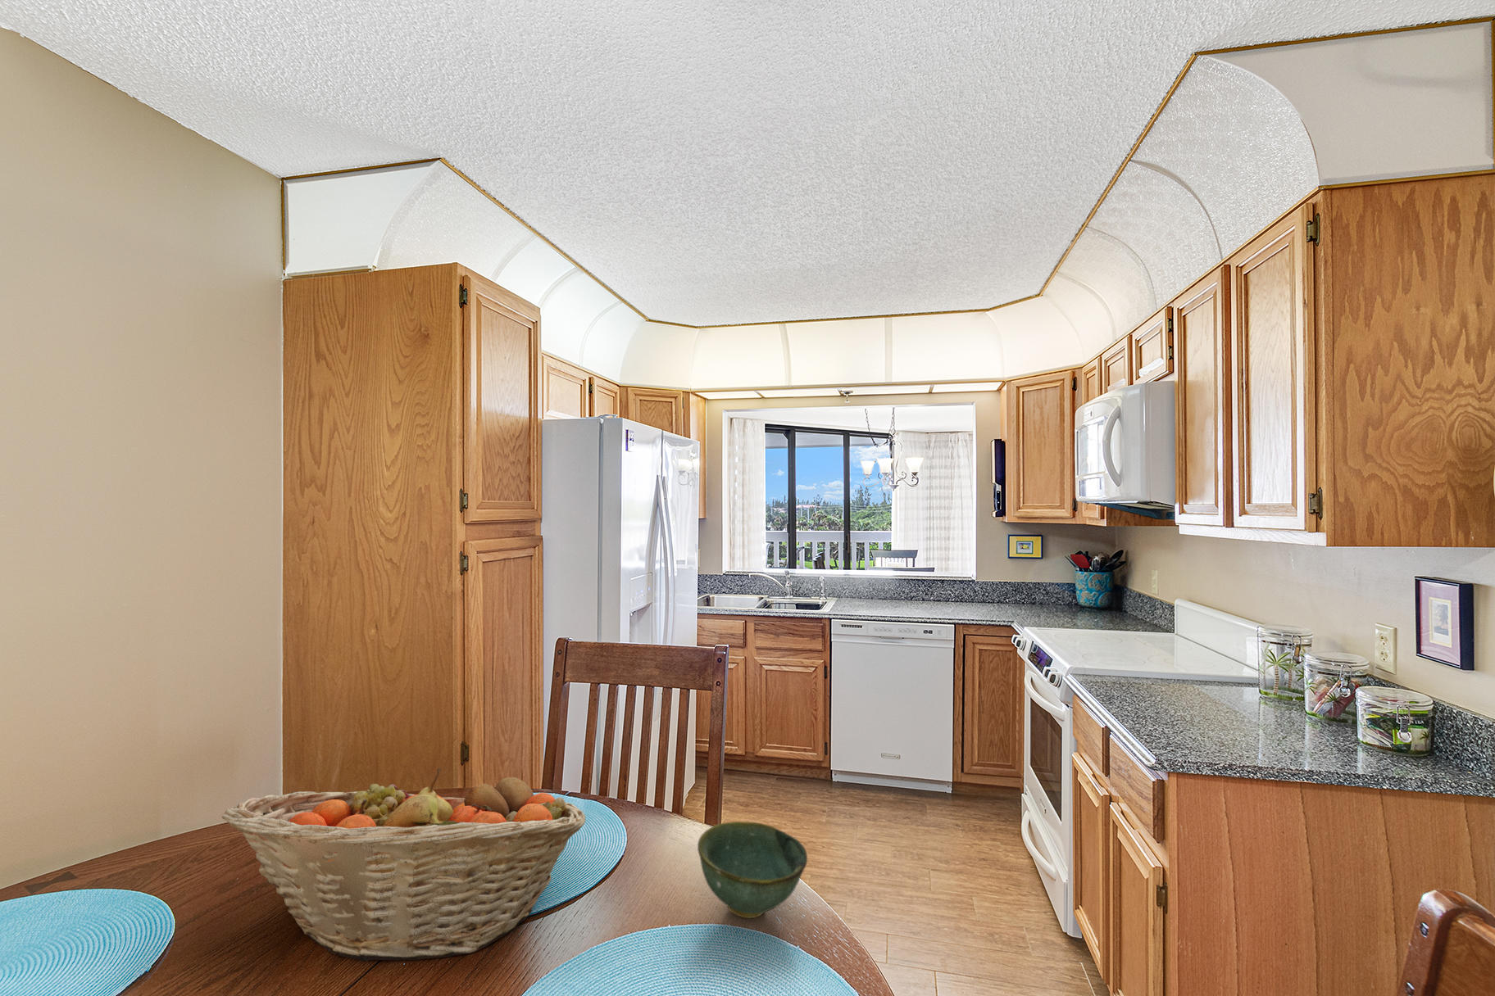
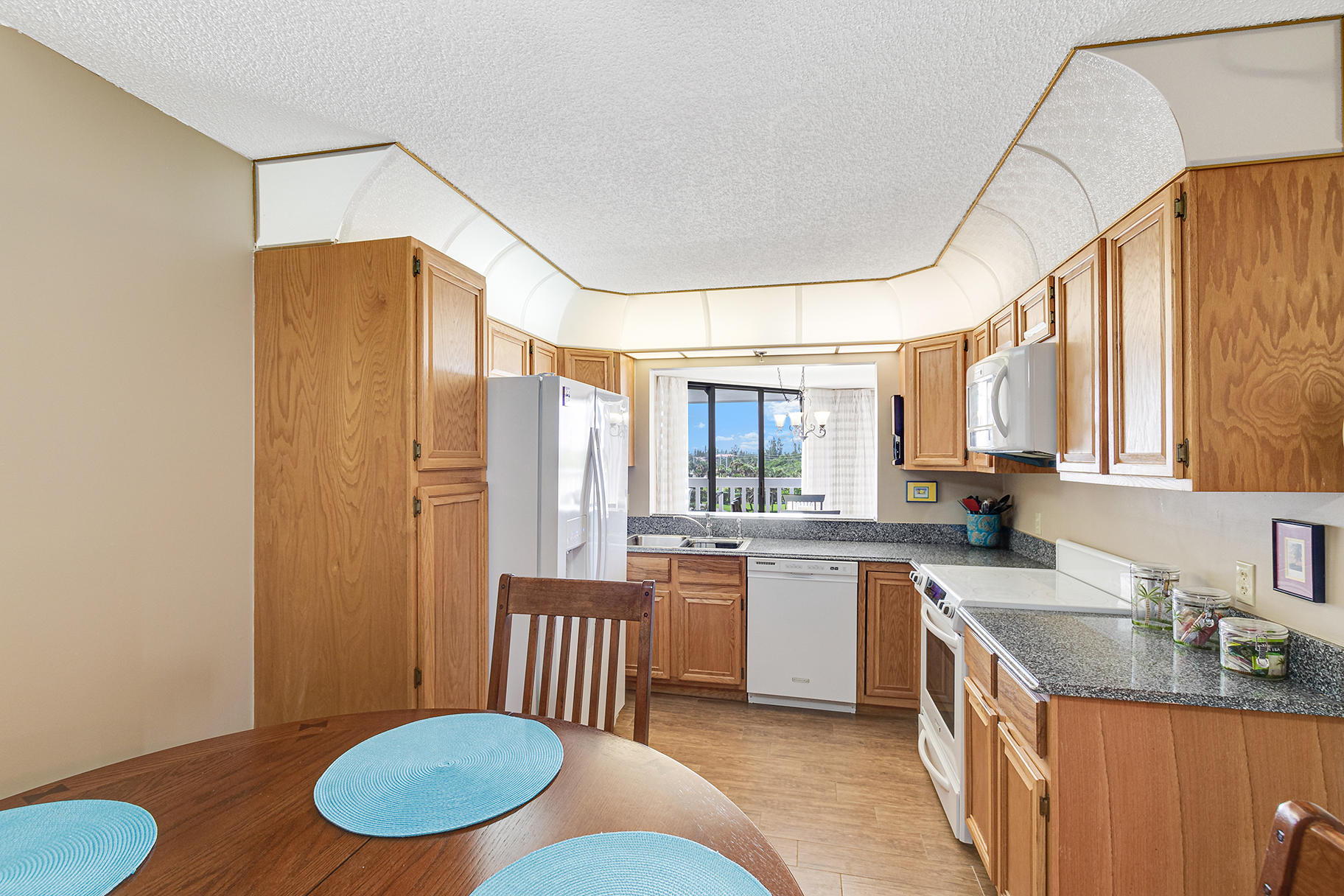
- bowl (752, 875)
- fruit basket (416, 839)
